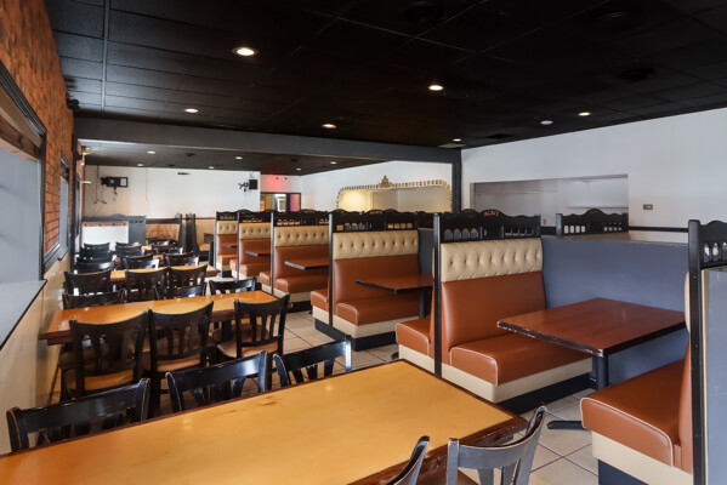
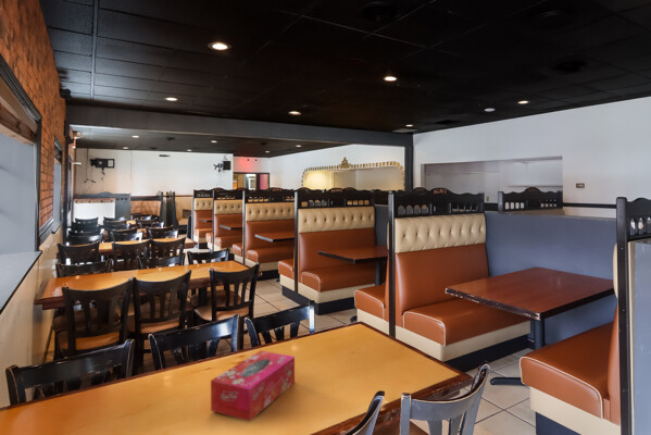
+ tissue box (255, 381)
